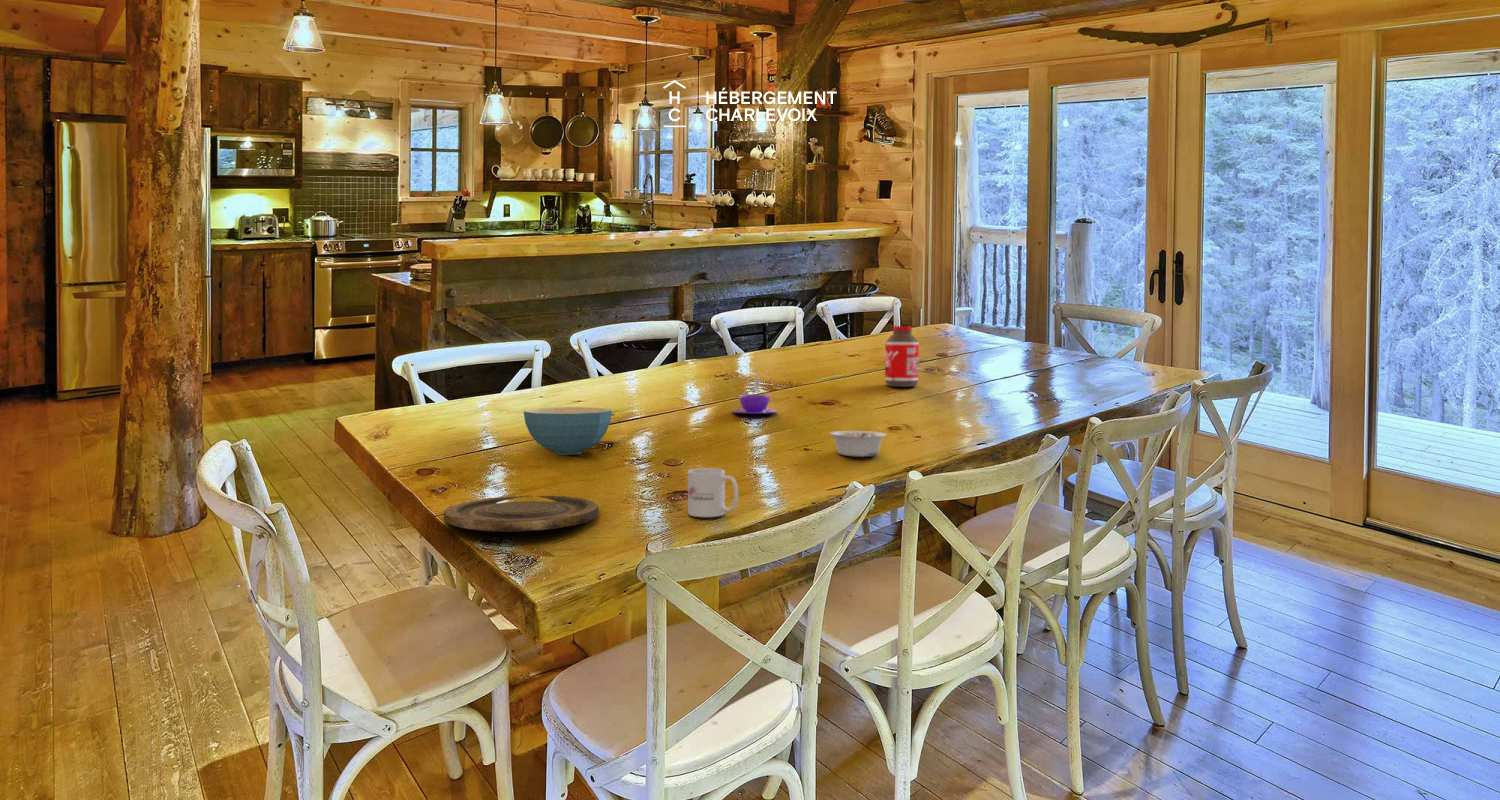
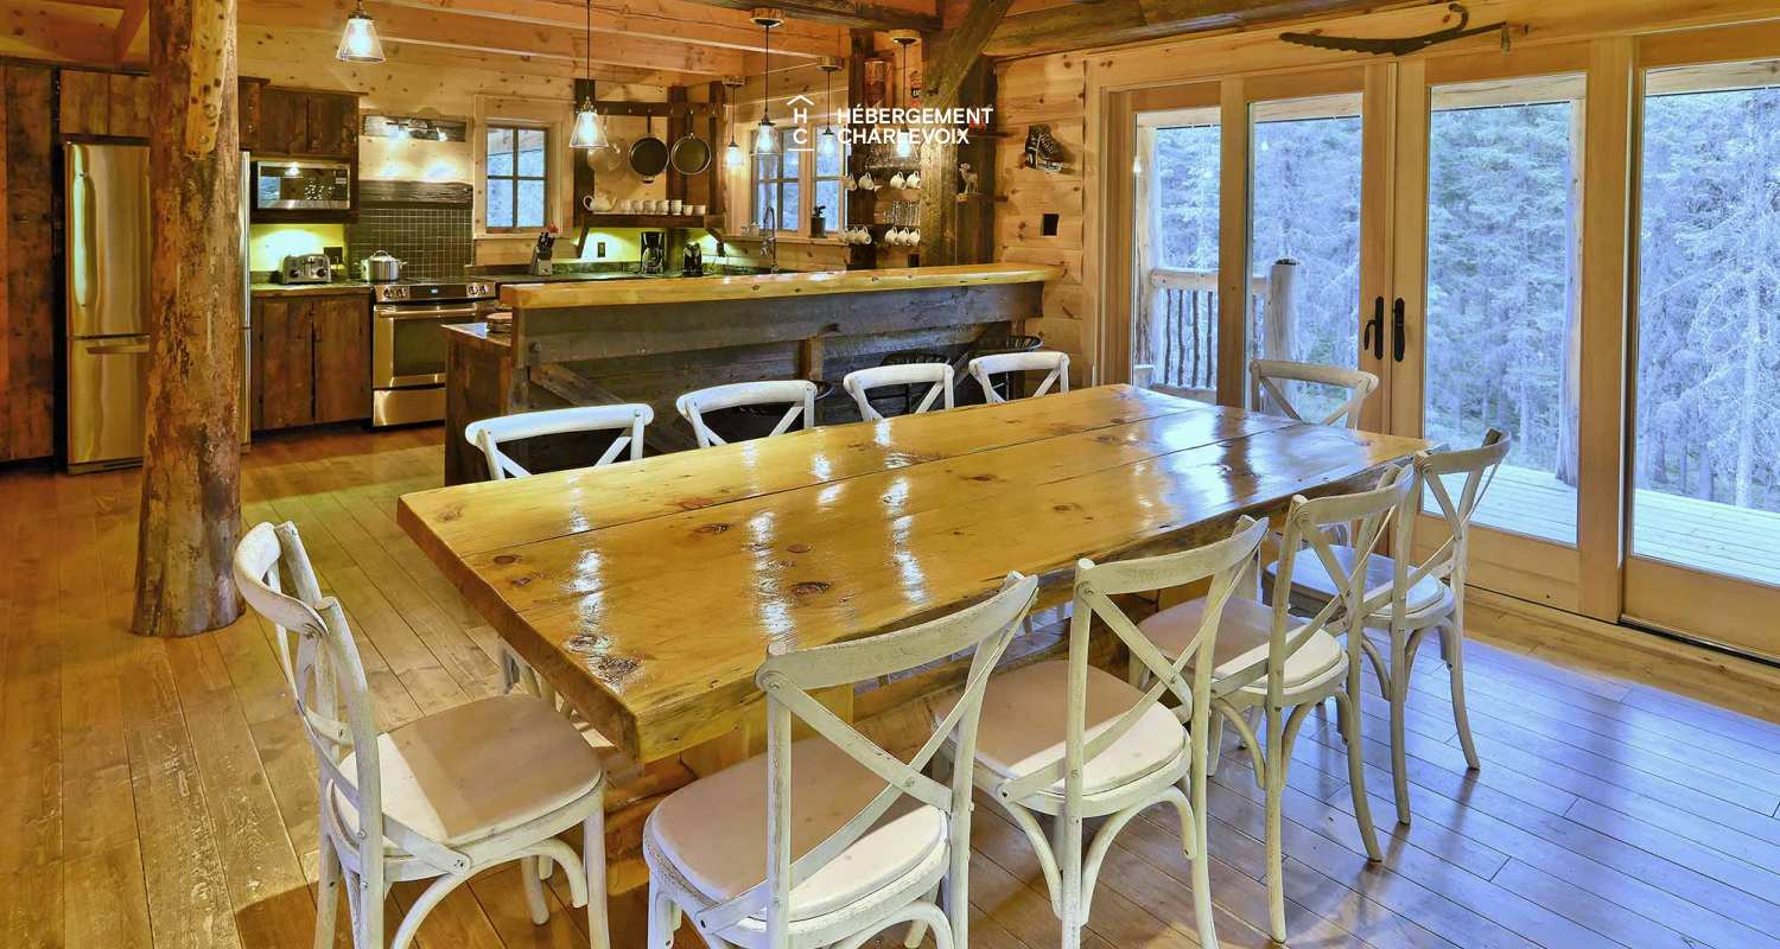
- mug (713, 492)
- plate (522, 512)
- cereal bowl (568, 431)
- legume (859, 442)
- bottle (901, 356)
- coffee cup (753, 393)
